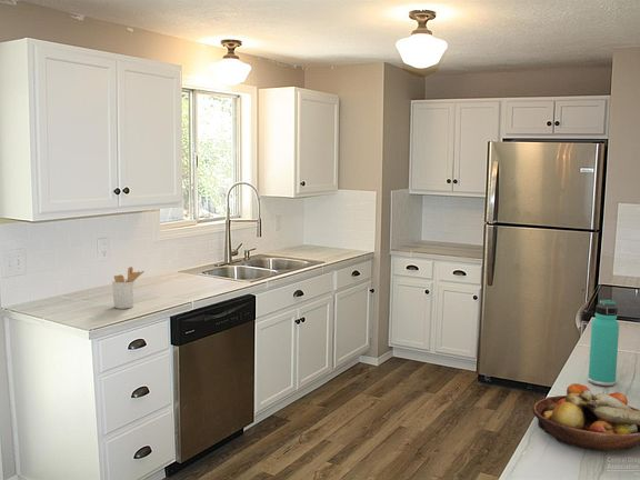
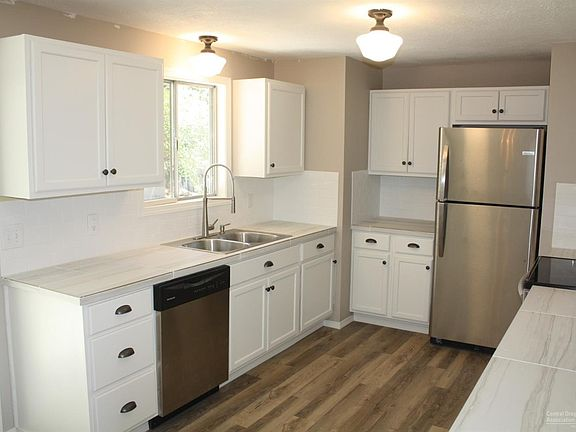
- thermos bottle (603, 341)
- utensil holder (128, 288)
- fruit bowl (593, 409)
